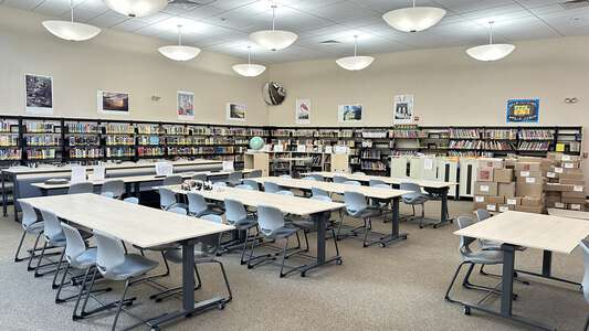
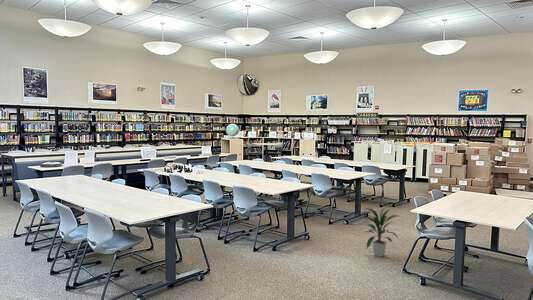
+ indoor plant (378, 230)
